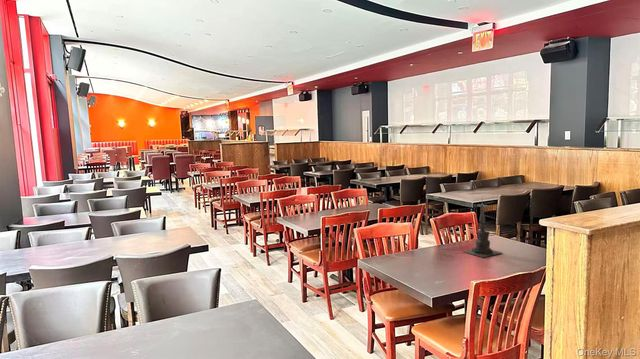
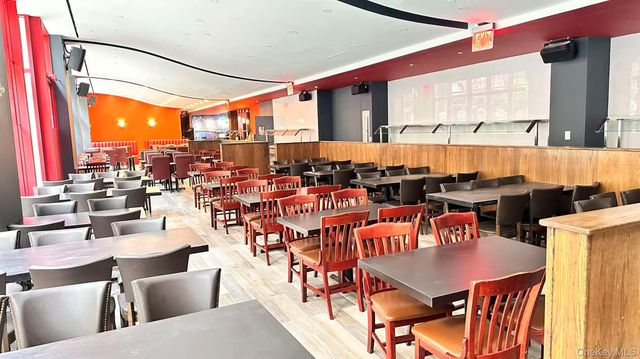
- candle holder (482, 224)
